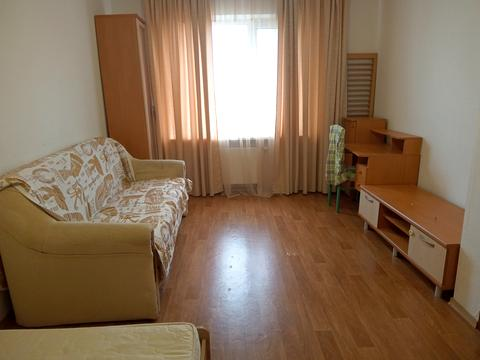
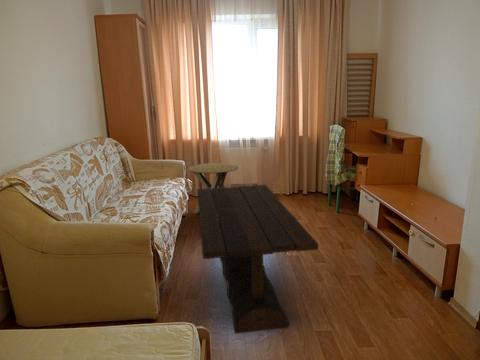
+ coffee table (243, 243)
+ side table (214, 187)
